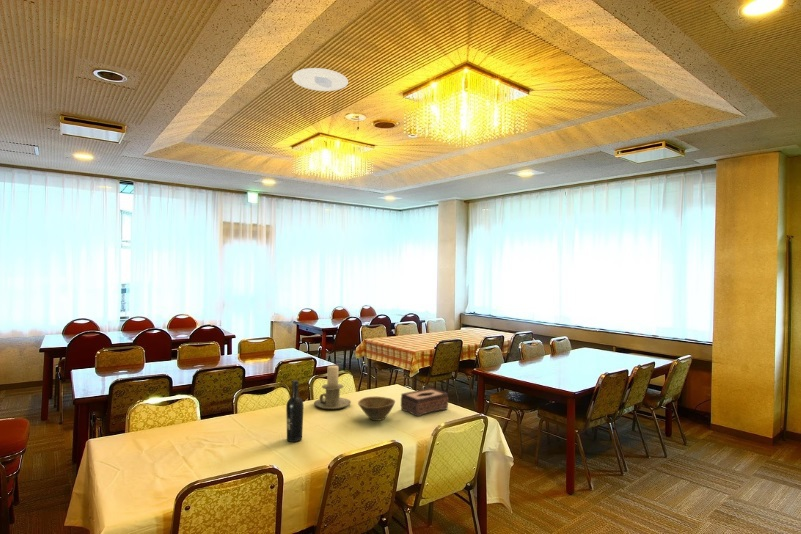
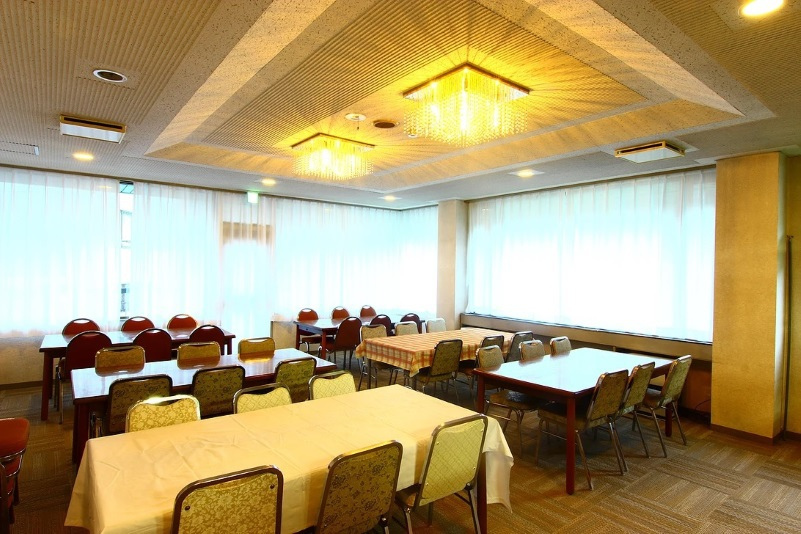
- tissue box (424, 401)
- candle holder (332, 385)
- recessed light (320, 77)
- bowl (376, 409)
- wine bottle (294, 410)
